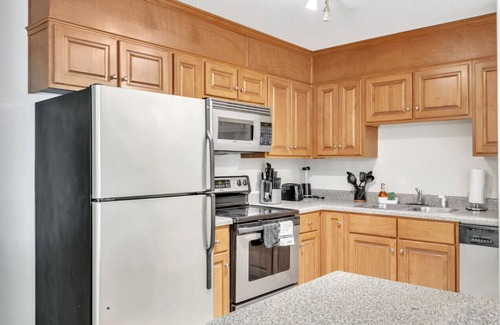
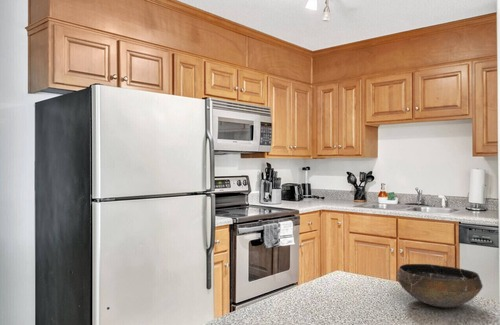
+ bowl (437, 287)
